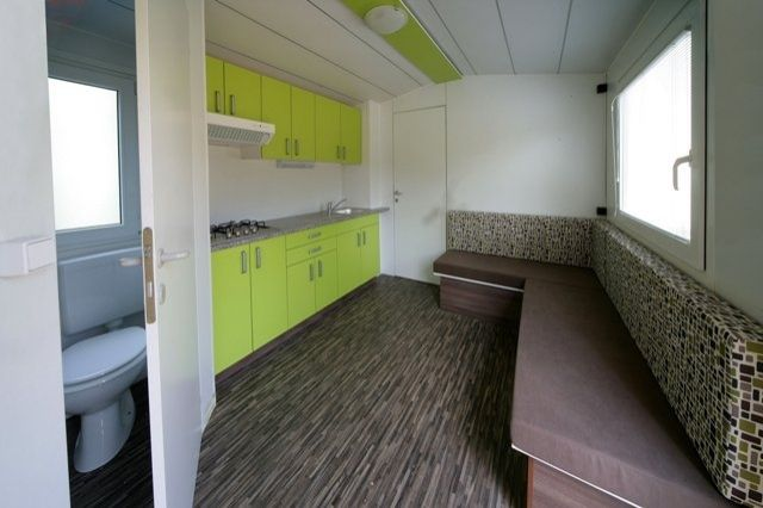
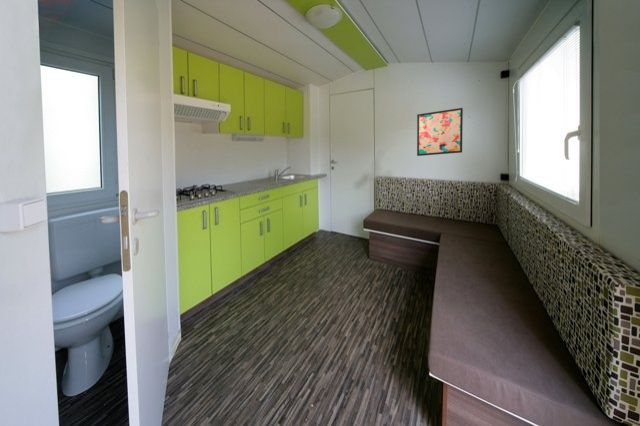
+ wall art (439, 132)
